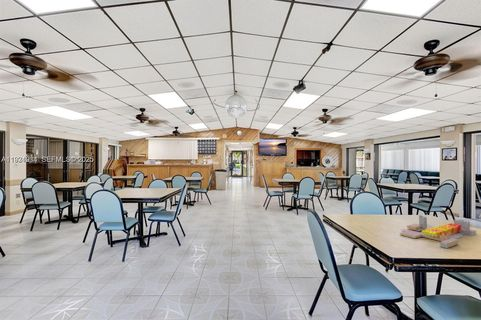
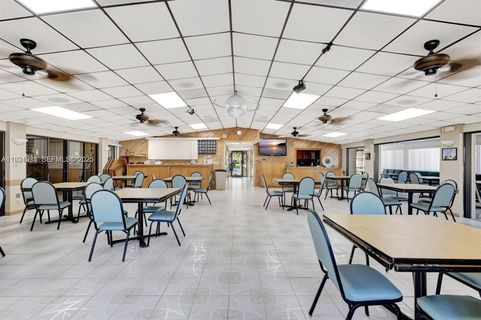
- dominoes (424, 224)
